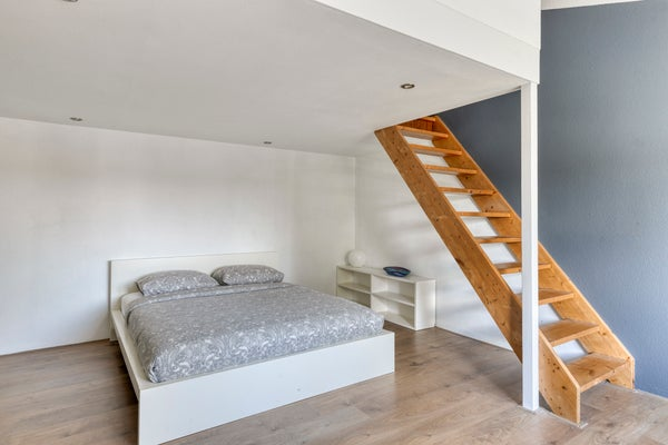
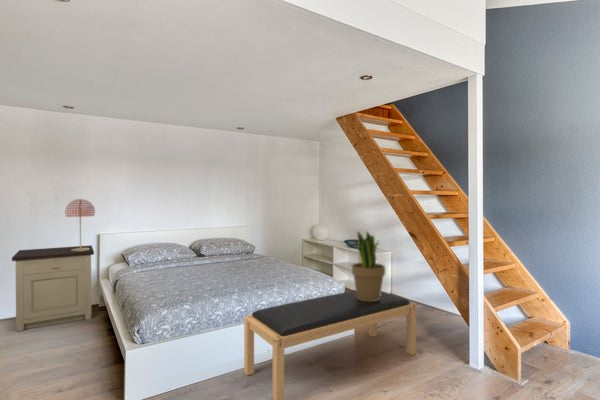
+ nightstand (56, 284)
+ bench (334, 332)
+ table lamp (80, 224)
+ potted plant (365, 264)
